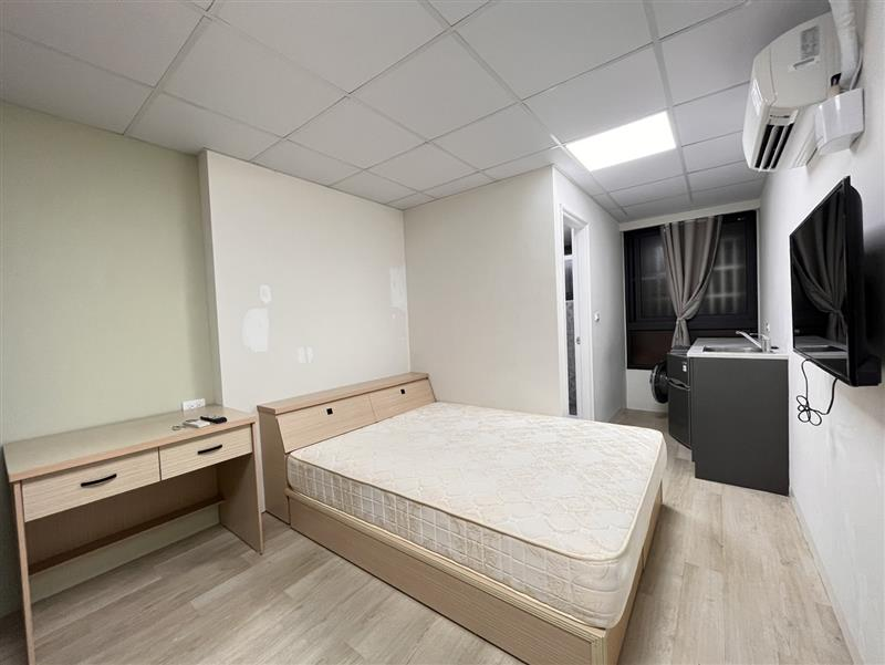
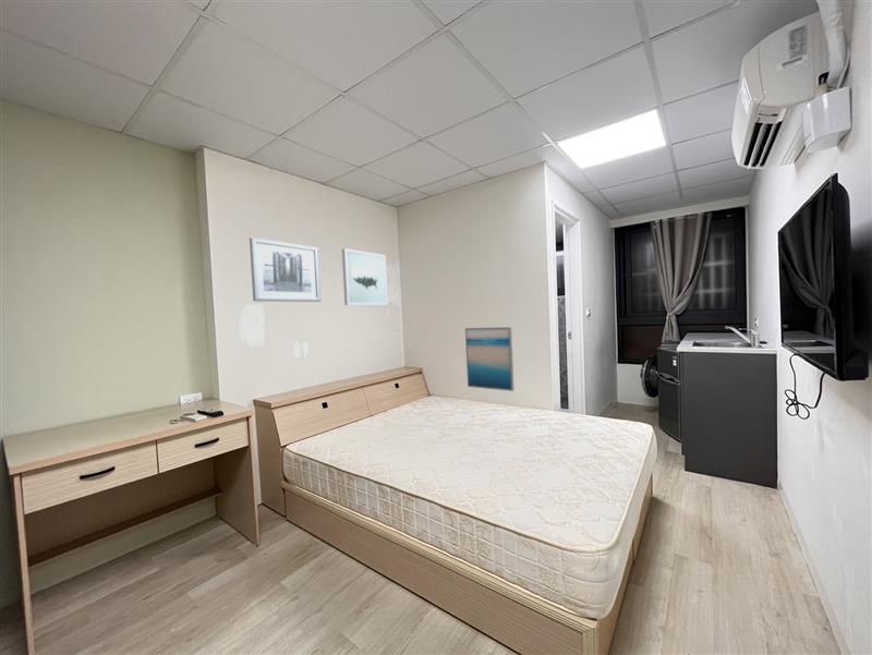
+ wall art (365, 278)
+ wall art (488, 357)
+ wall art (288, 271)
